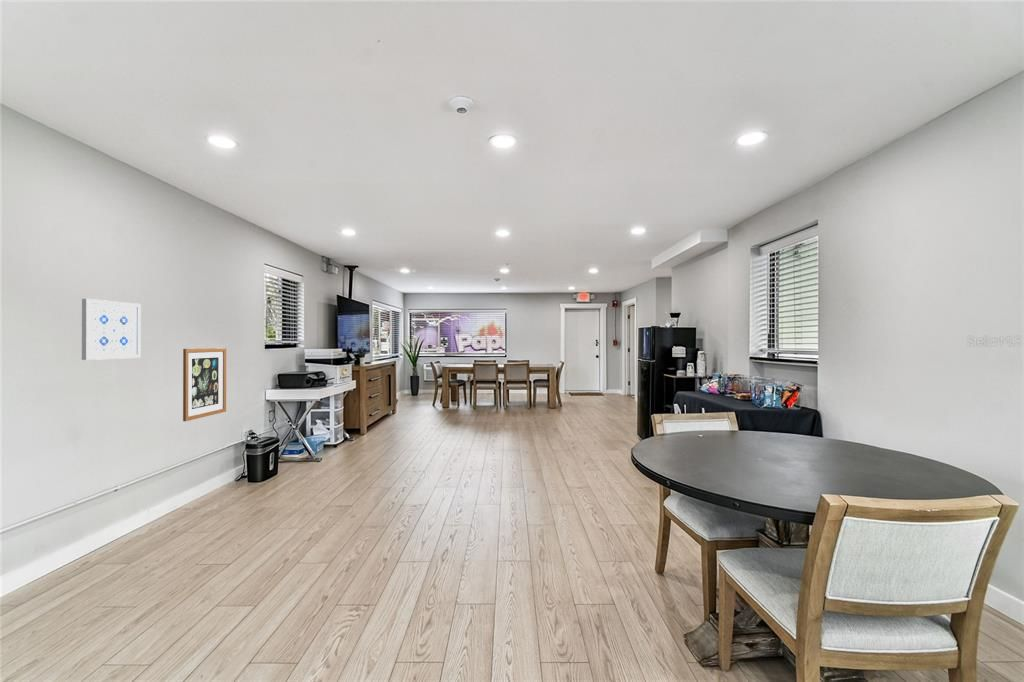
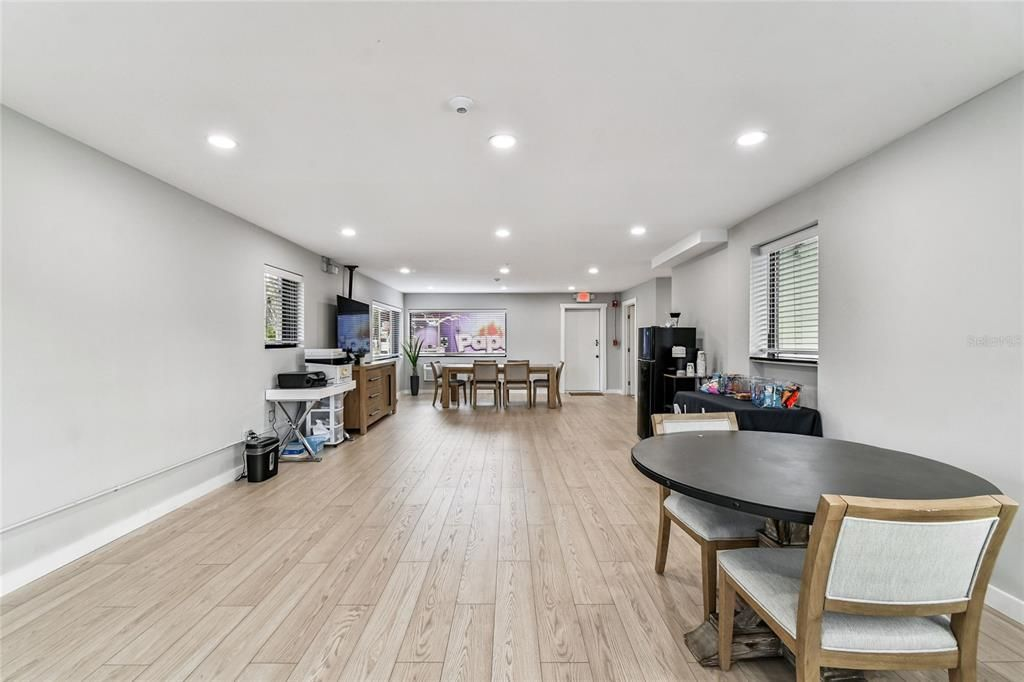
- wall art (206, 382)
- wall art (113, 330)
